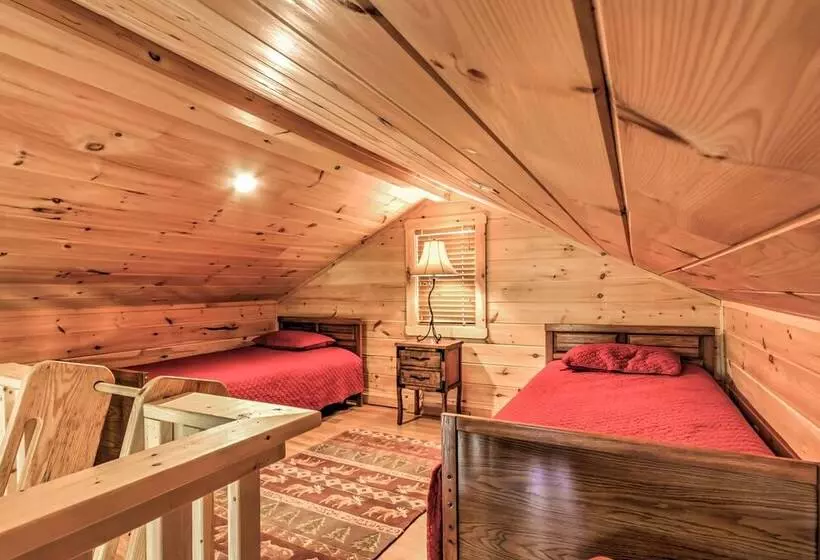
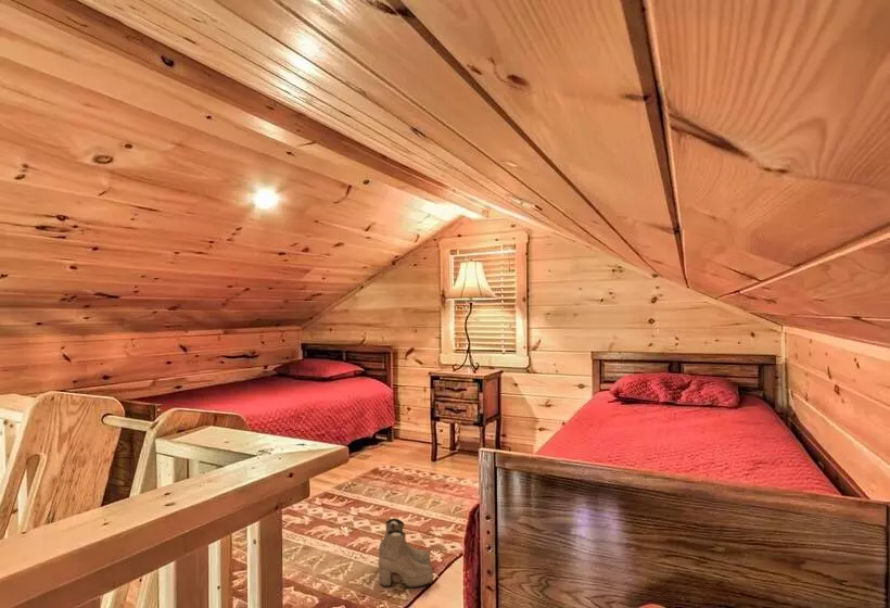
+ boots (405, 549)
